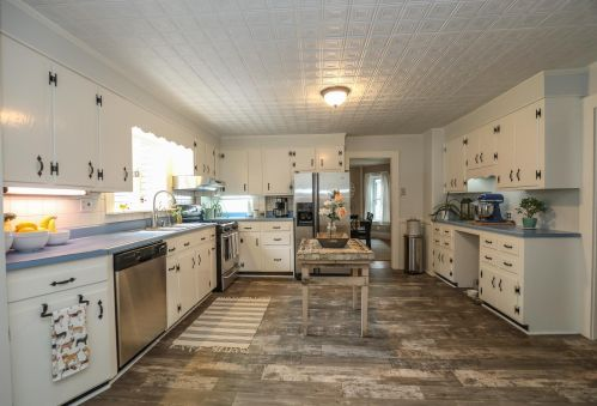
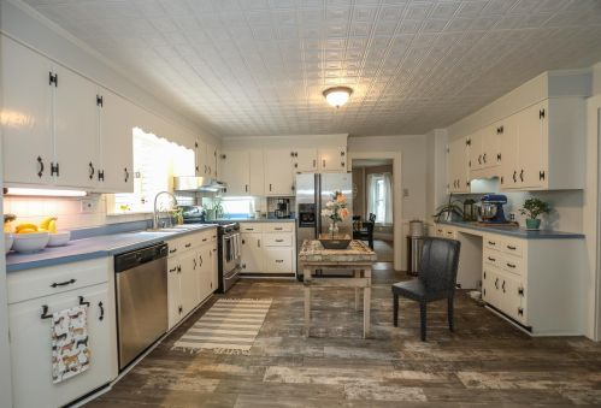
+ chair (425, 283)
